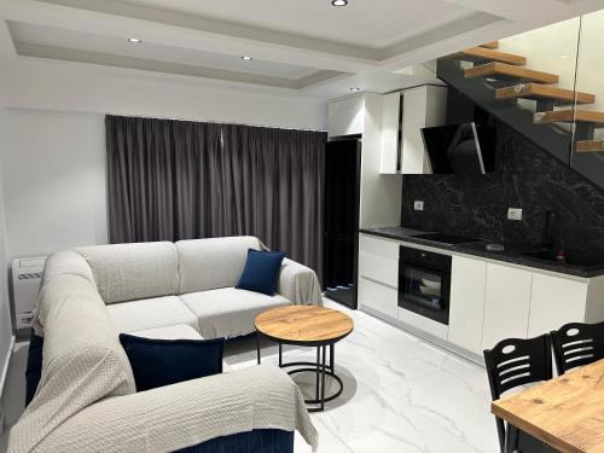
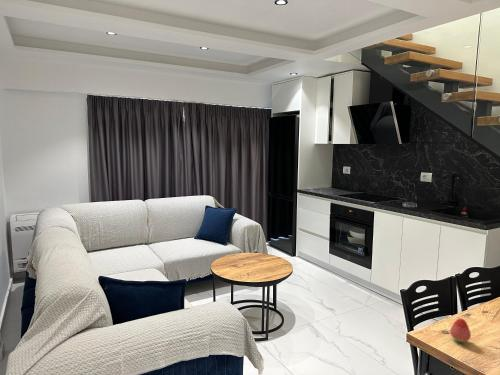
+ fruit (460, 330)
